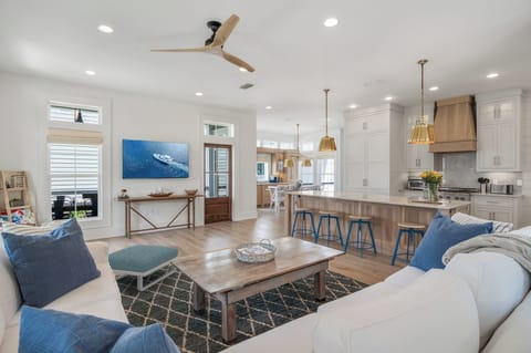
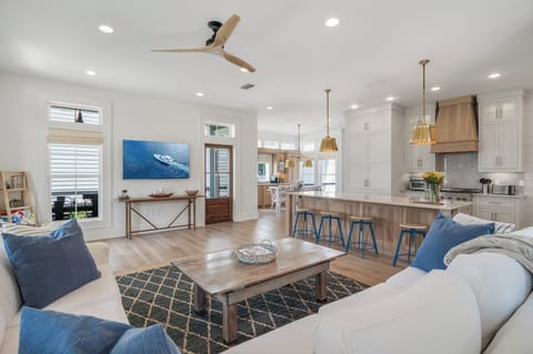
- footstool (140, 263)
